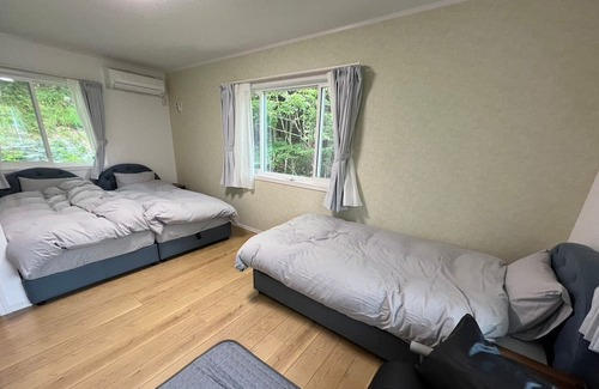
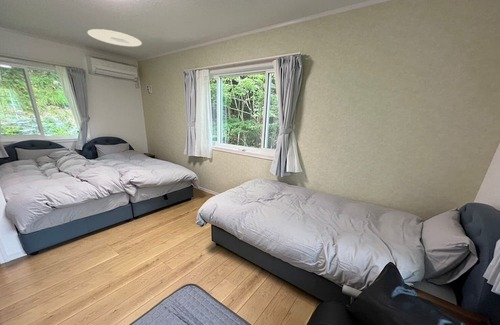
+ ceiling light (116, 36)
